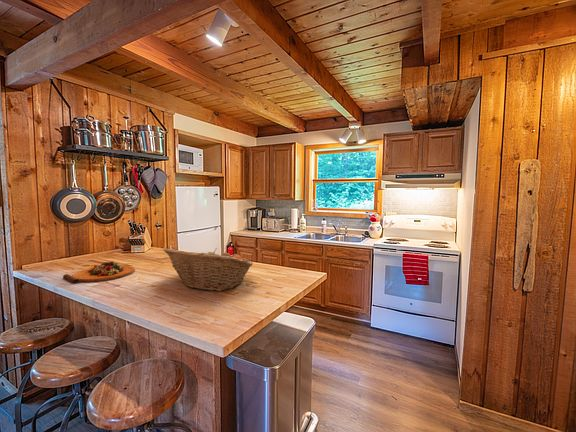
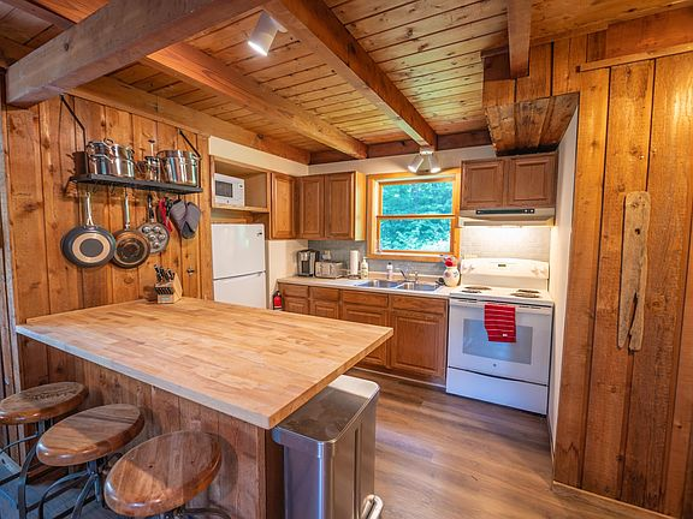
- fruit basket (209, 264)
- cutting board (101, 268)
